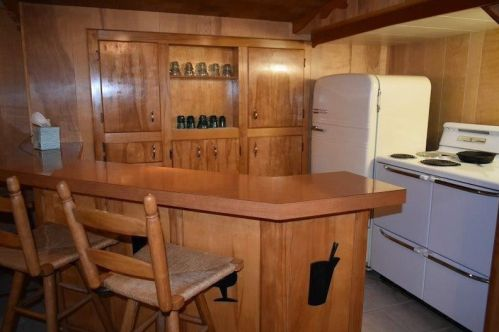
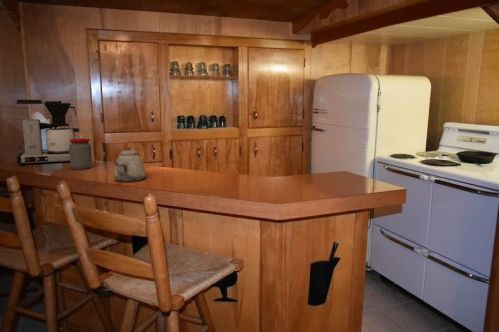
+ coffee maker (50, 131)
+ teapot (127, 164)
+ jar (80, 153)
